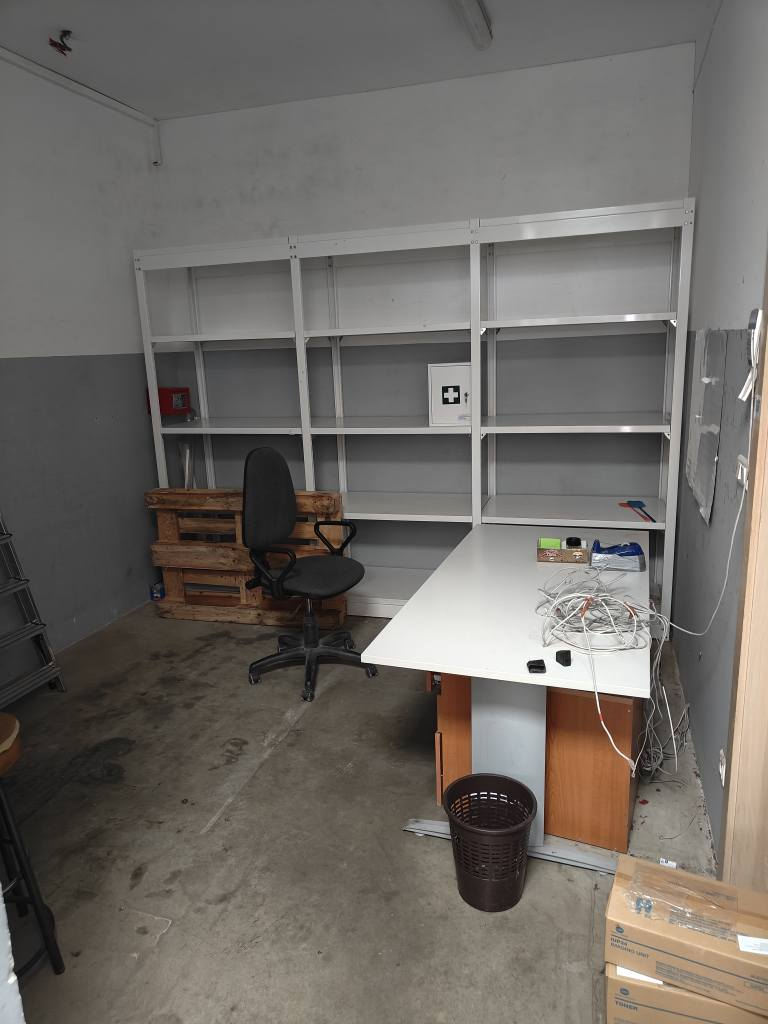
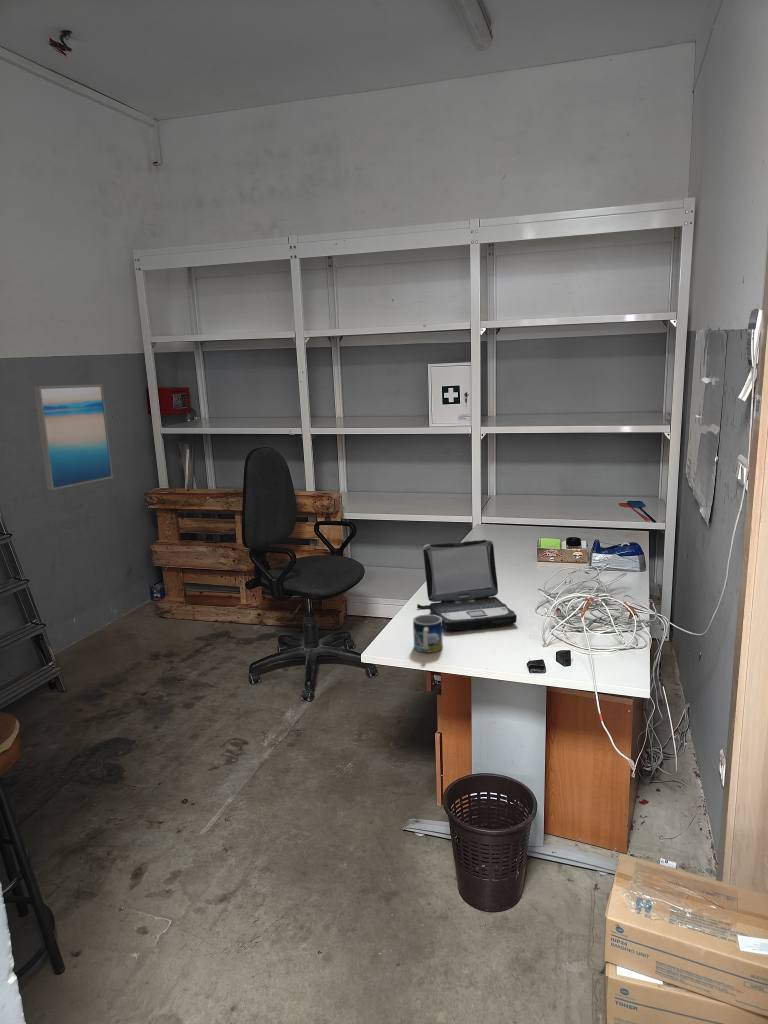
+ laptop (467, 582)
+ mug (427, 635)
+ wall art (75, 435)
